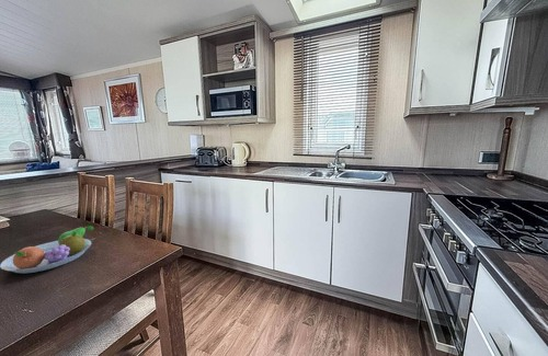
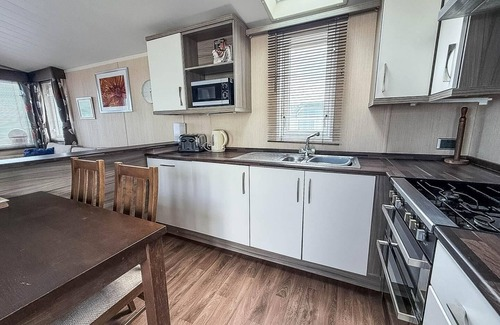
- fruit bowl (53, 245)
